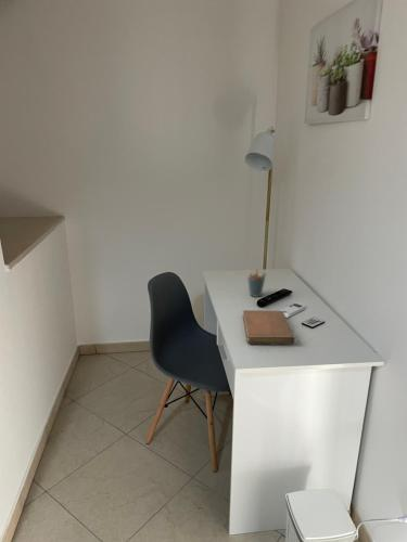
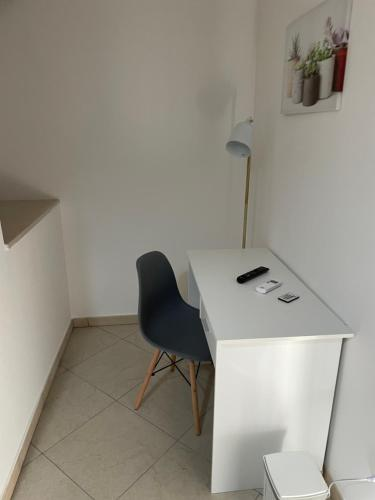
- notebook (266, 325)
- pen holder (256, 282)
